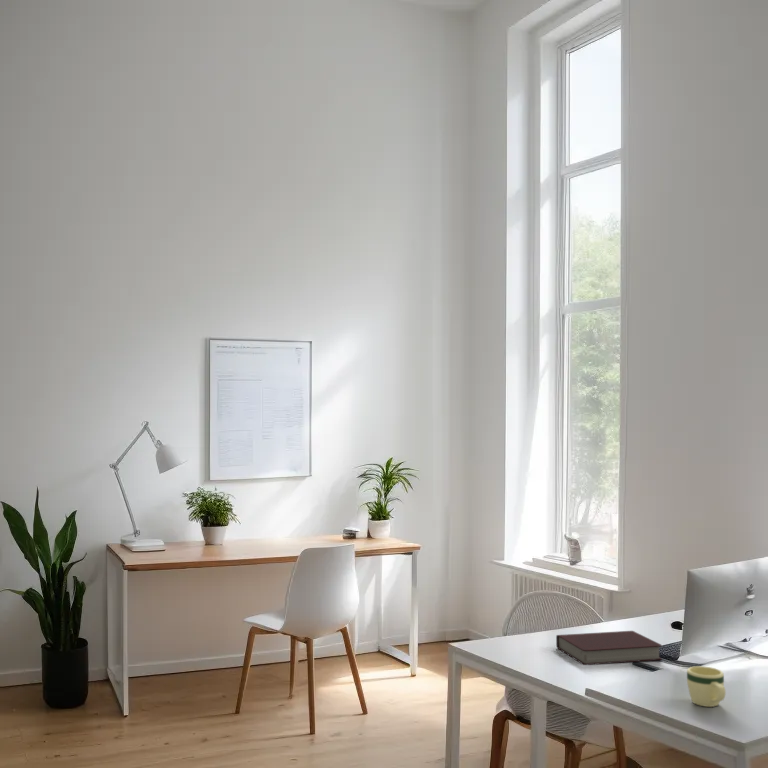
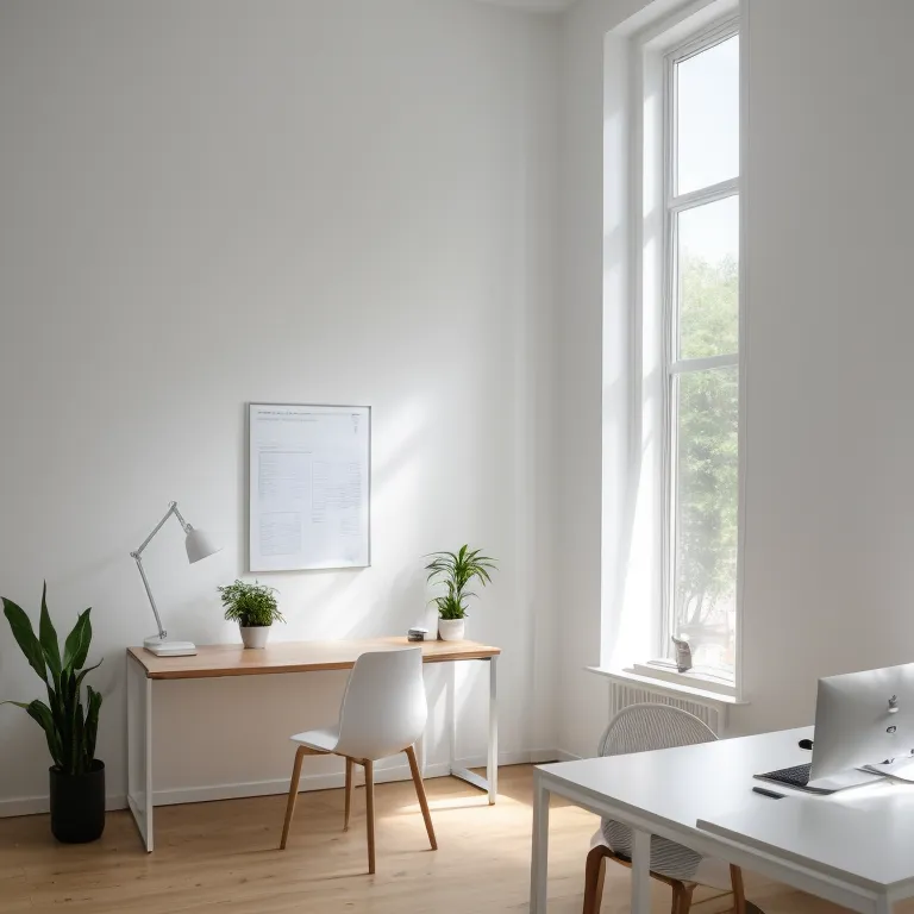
- mug (709, 689)
- book (608, 646)
